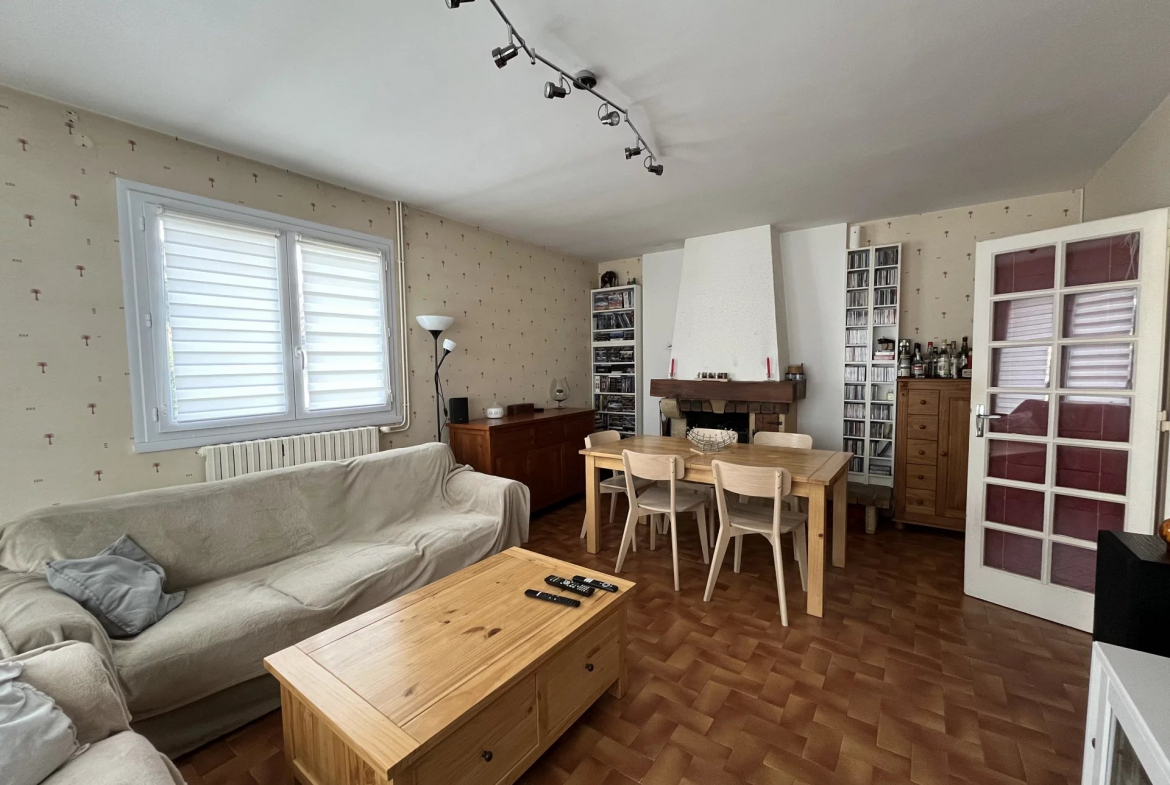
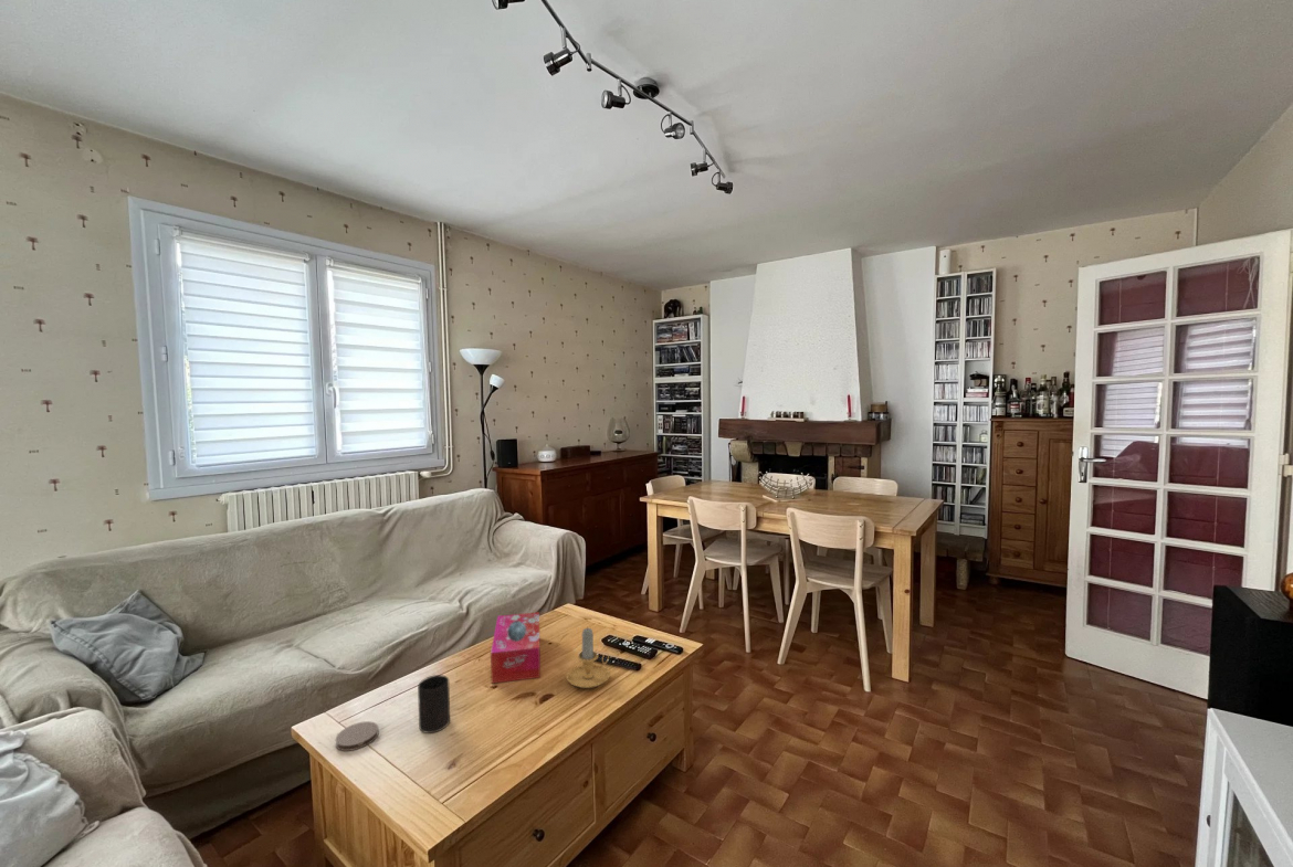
+ cup (433, 702)
+ coaster (357, 736)
+ tissue box (517, 644)
+ candle (591, 652)
